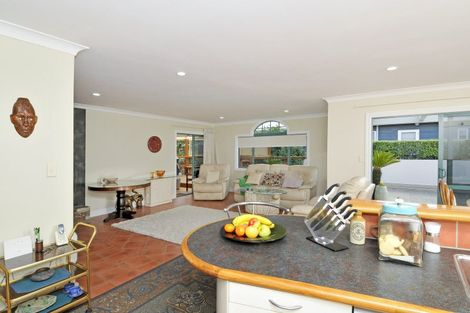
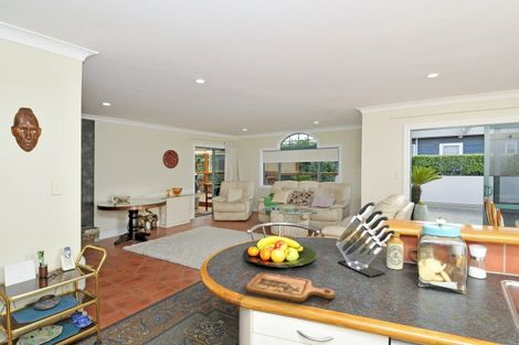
+ cutting board (290, 287)
